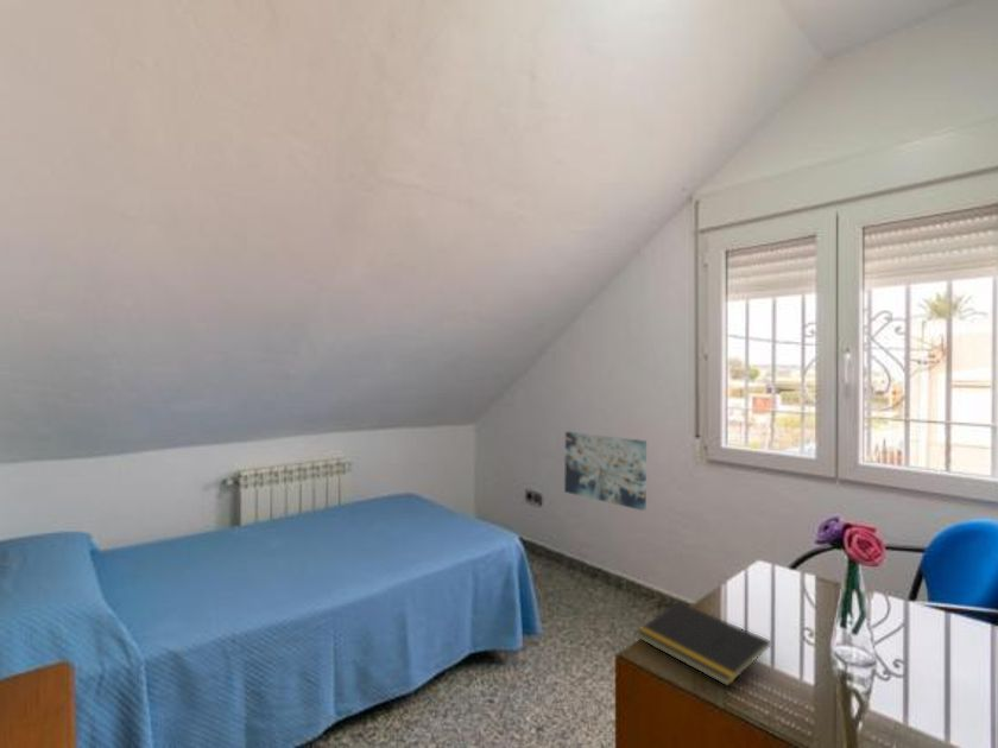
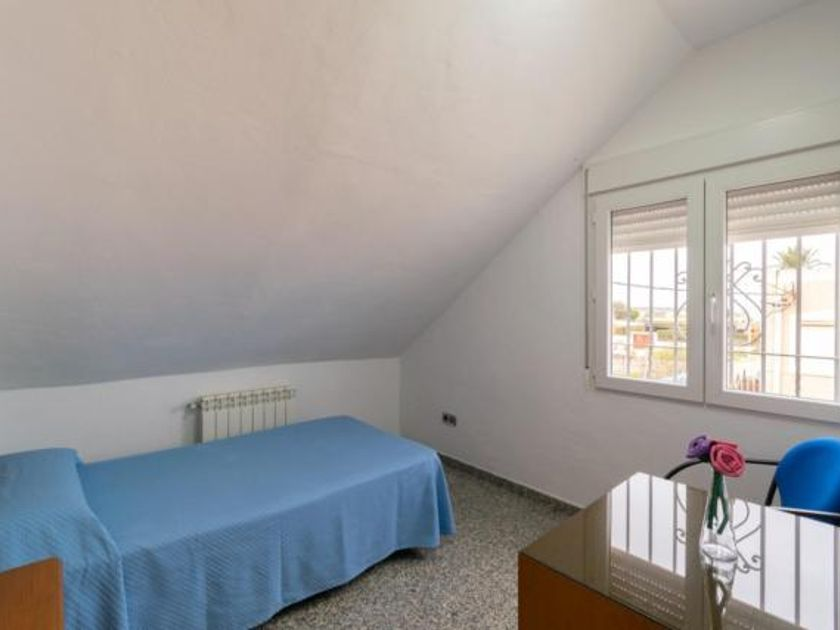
- wall art (602, 468)
- notepad (700, 638)
